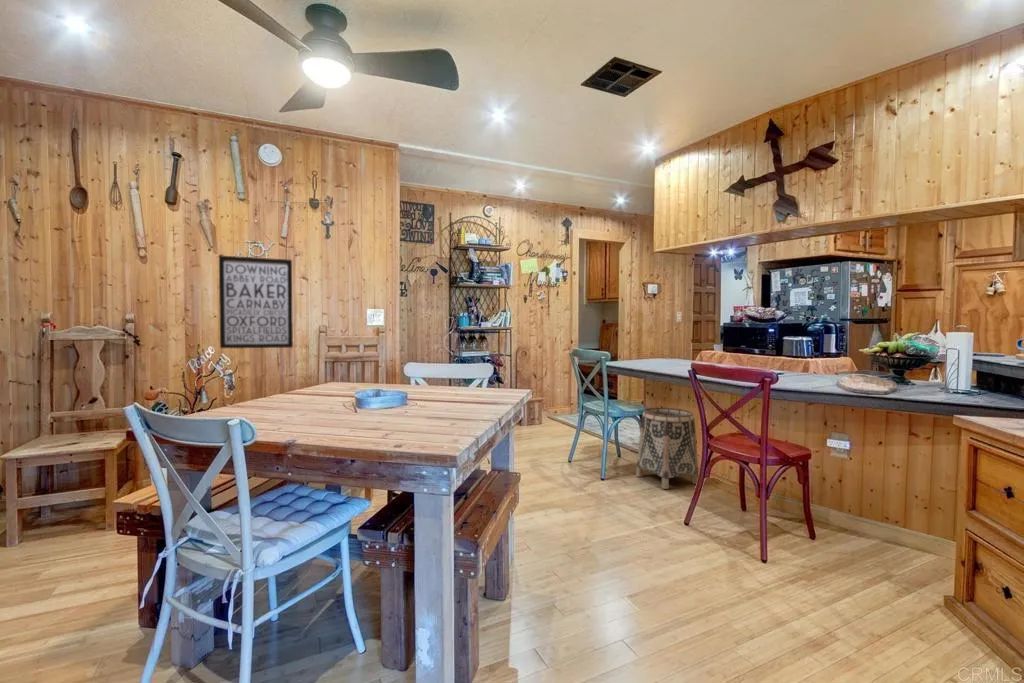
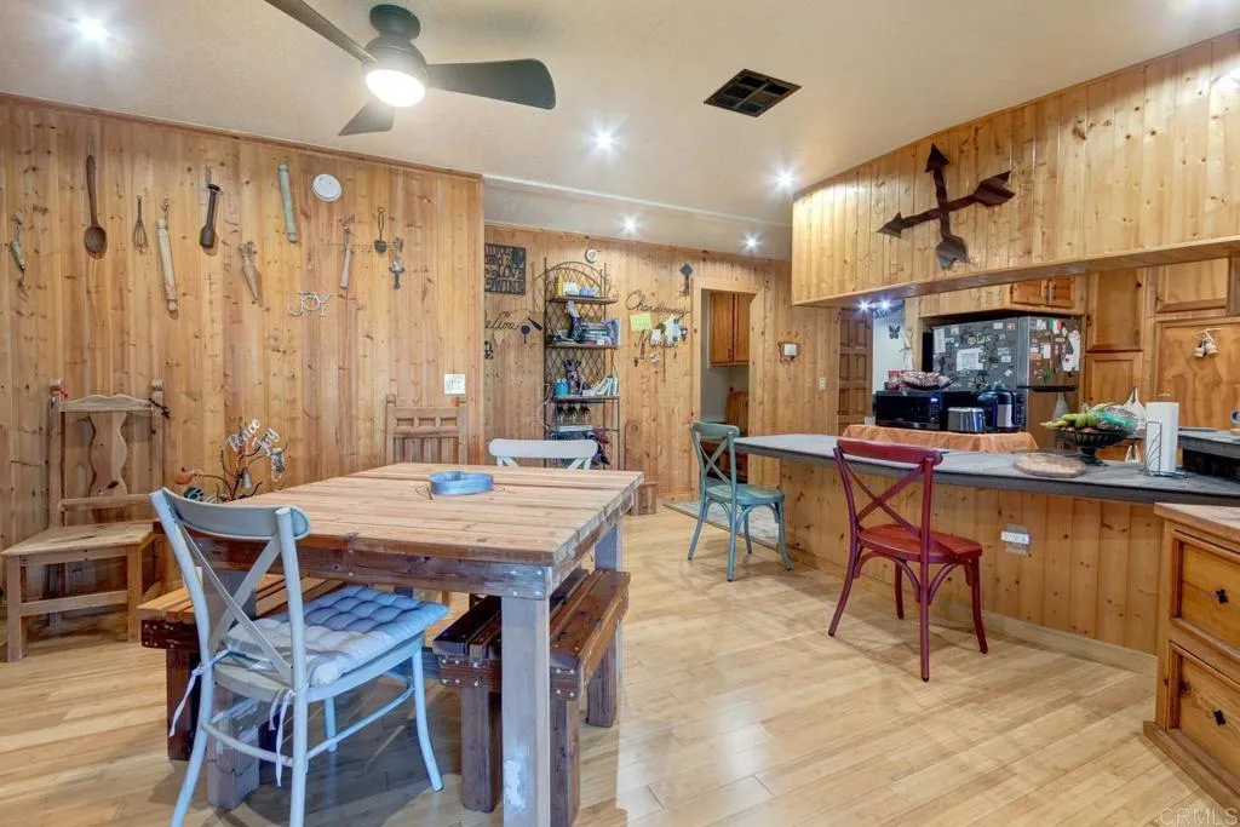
- basket (667, 445)
- wall art (256, 303)
